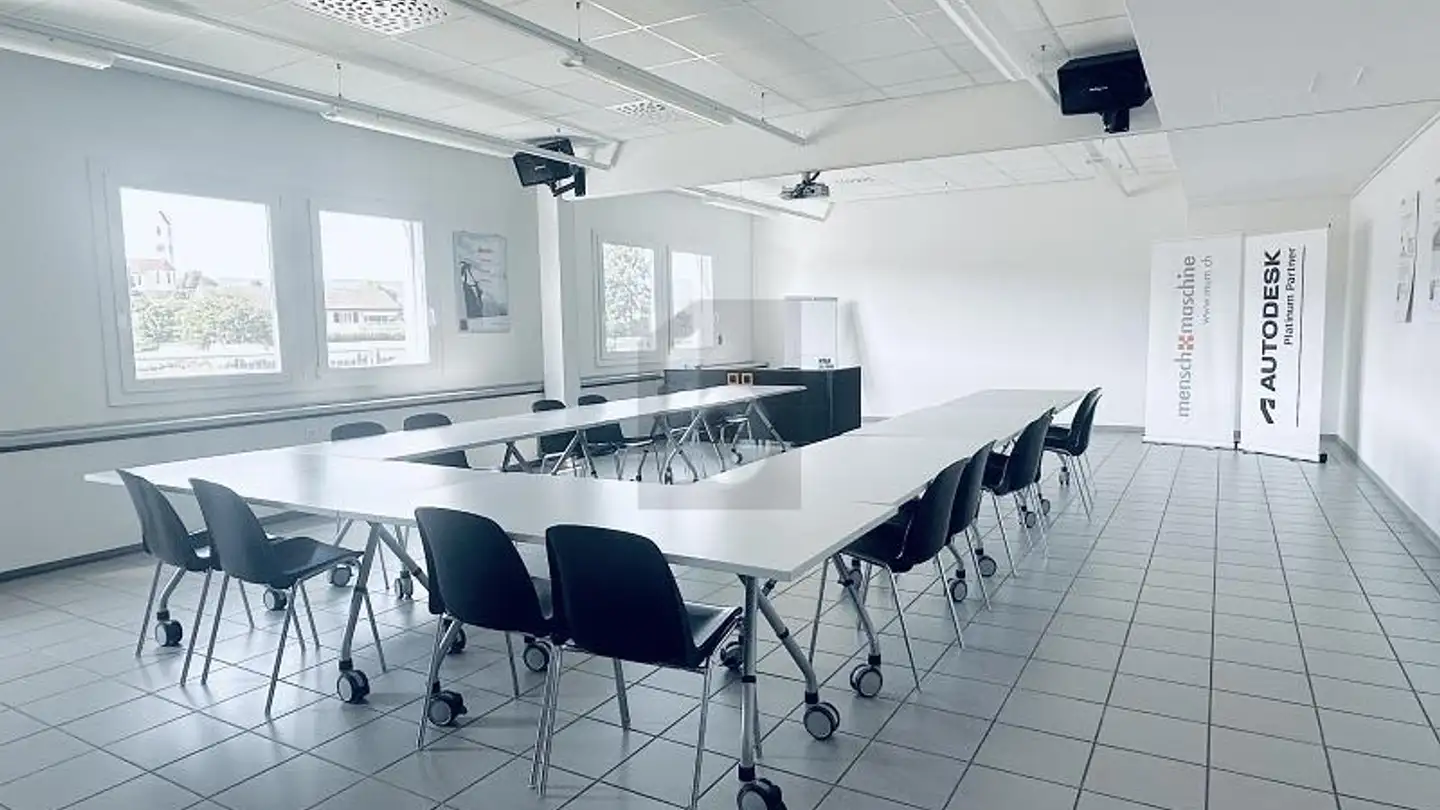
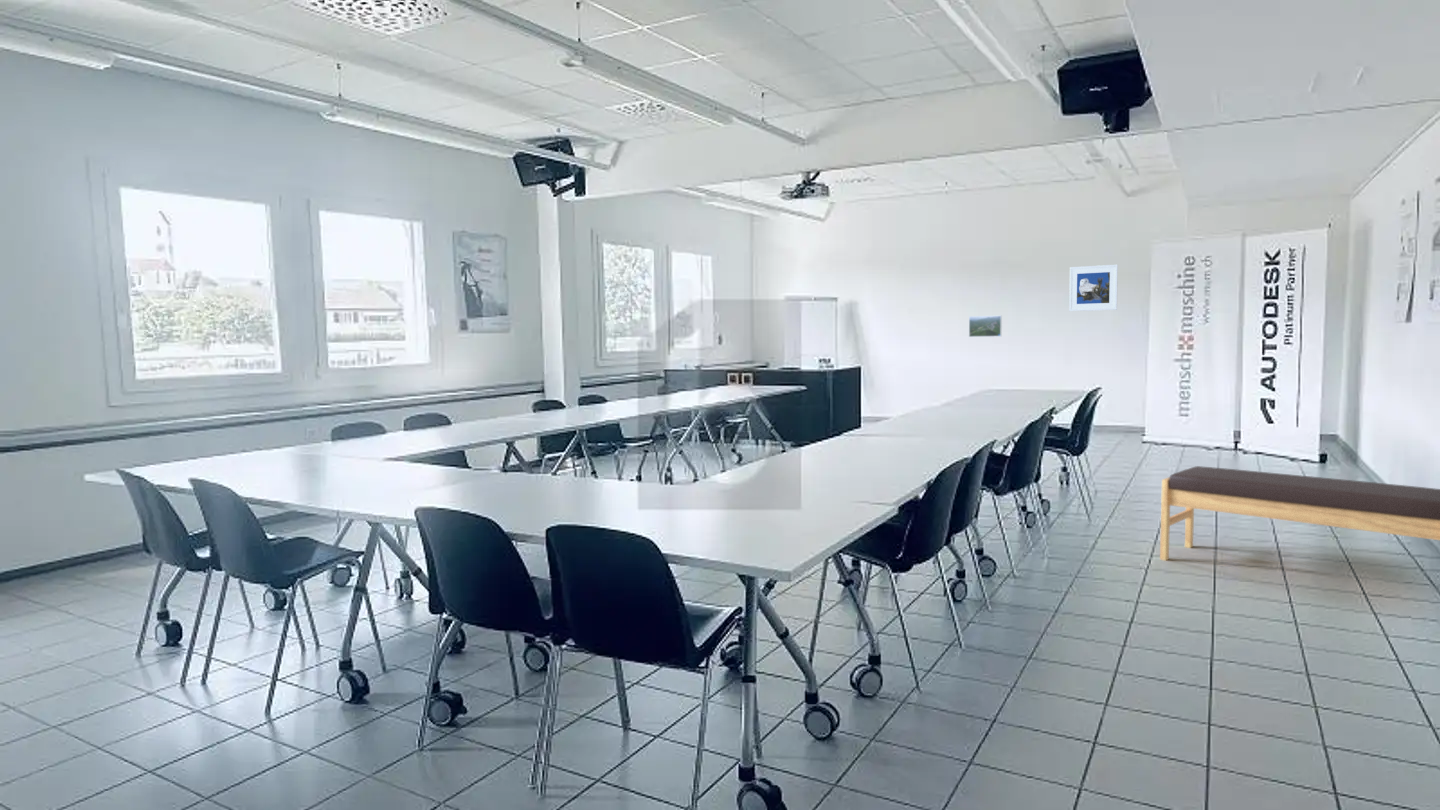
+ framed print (1093, 288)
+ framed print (985, 326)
+ bench (1302, 522)
